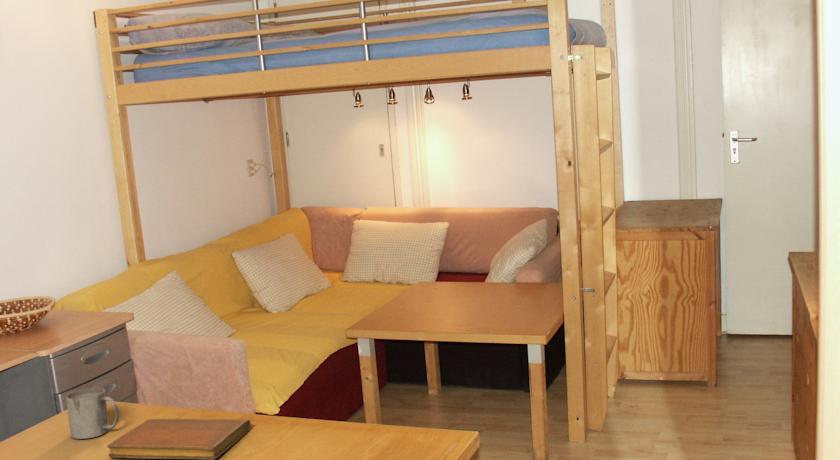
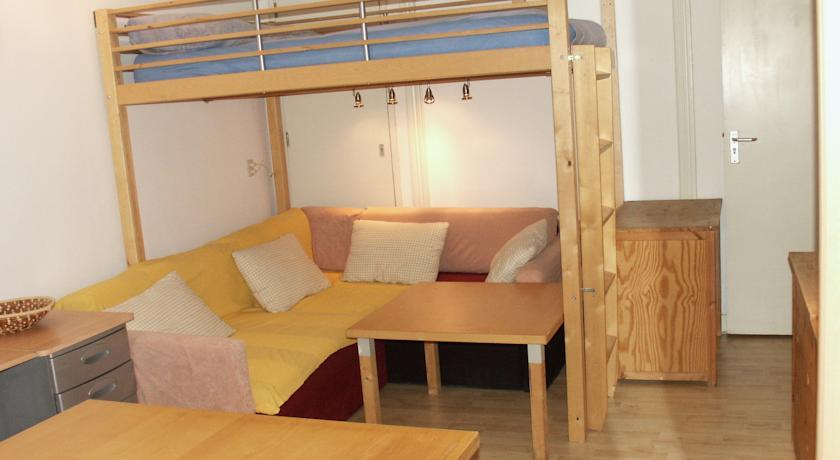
- notebook (180, 437)
- mug (94, 413)
